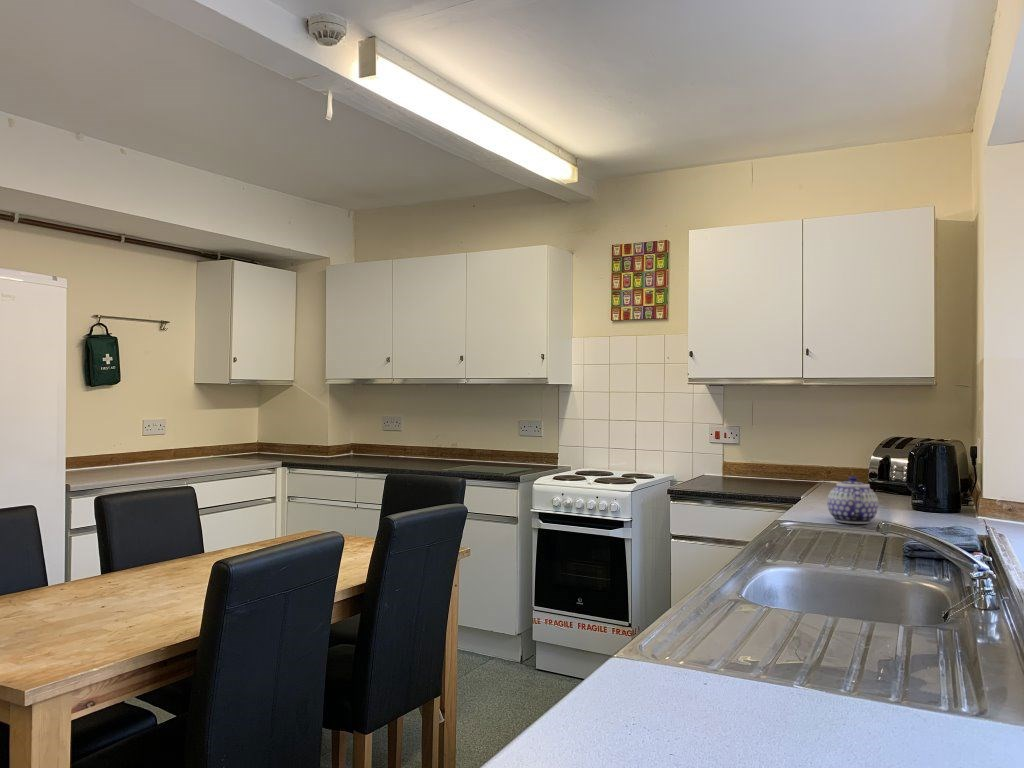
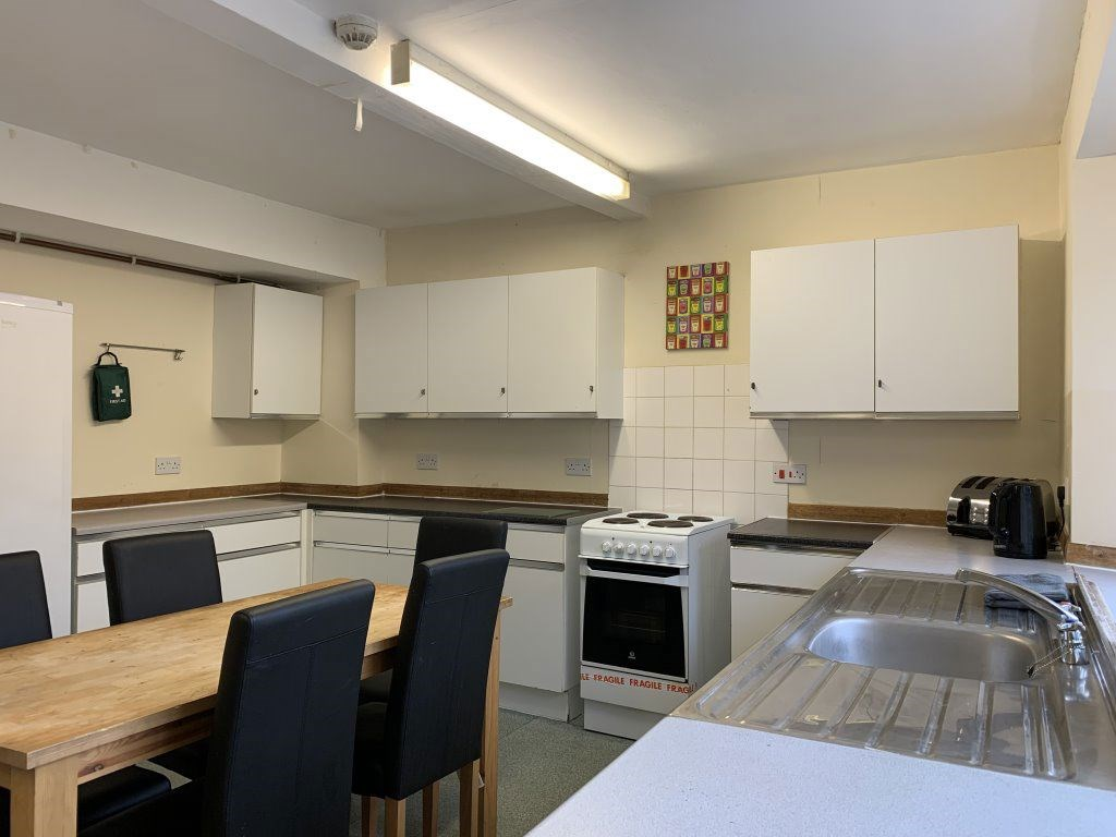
- teapot (852, 498)
